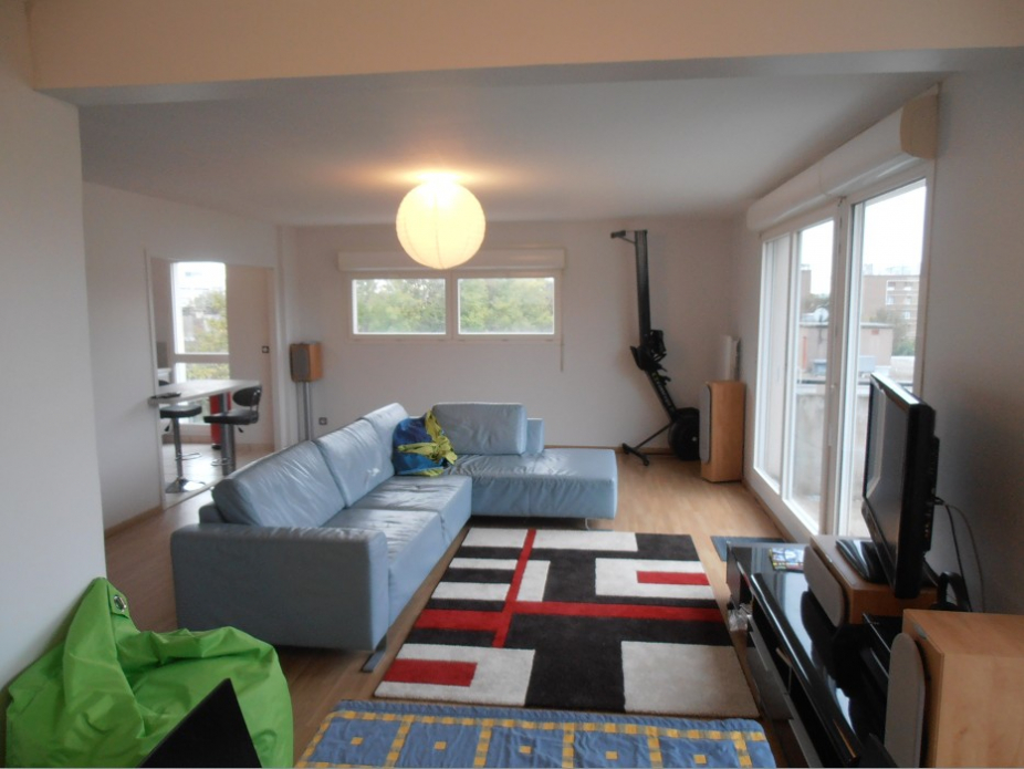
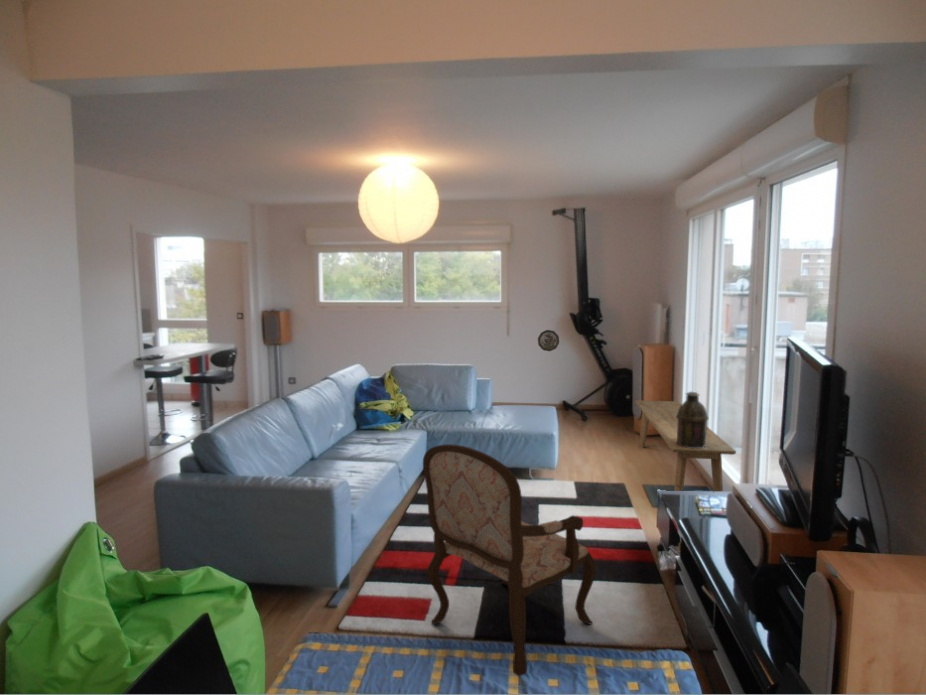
+ lantern (692, 418)
+ decorative plate (548, 340)
+ armchair (510, 531)
+ bench (674, 447)
